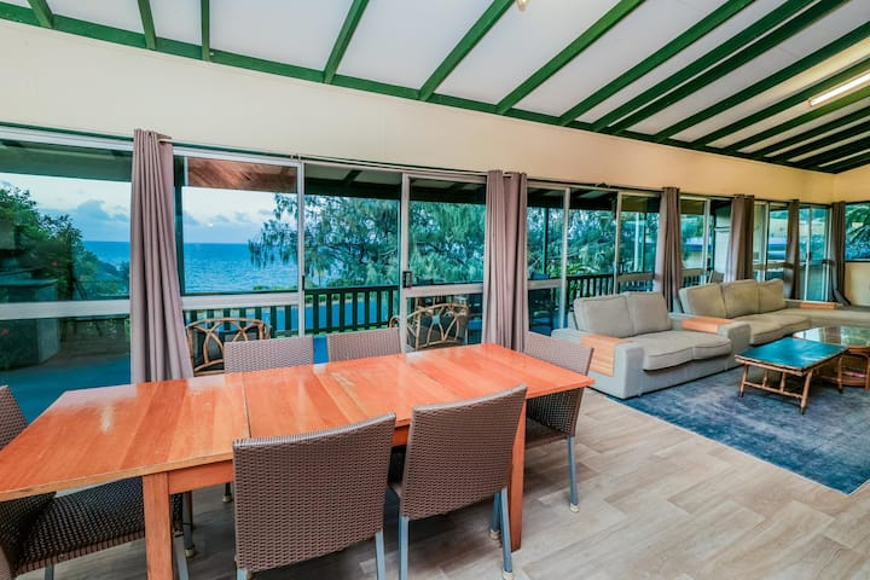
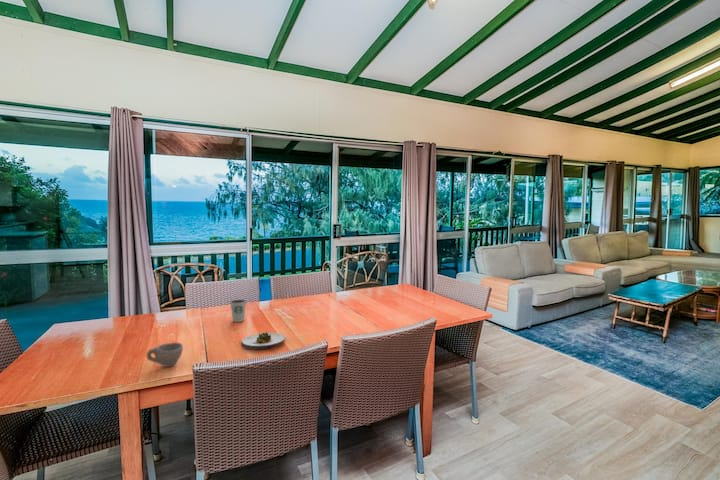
+ dixie cup (238, 310)
+ salad plate (263, 337)
+ cup (165, 356)
